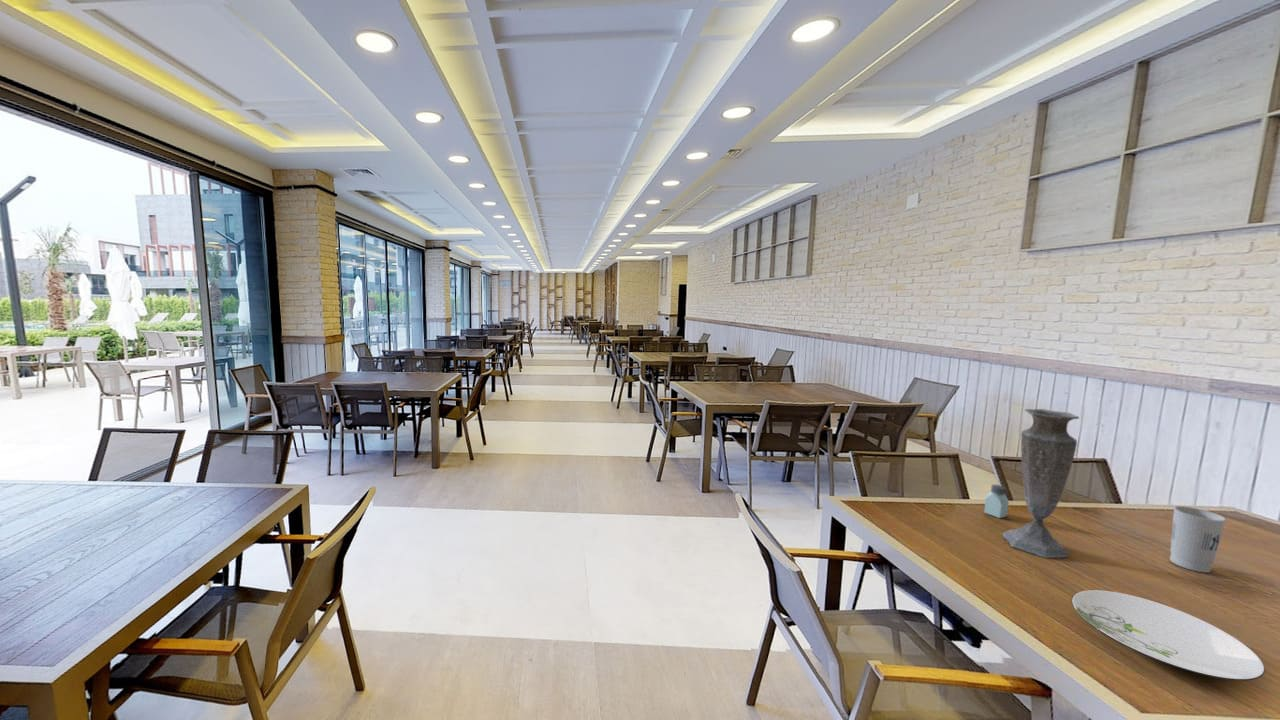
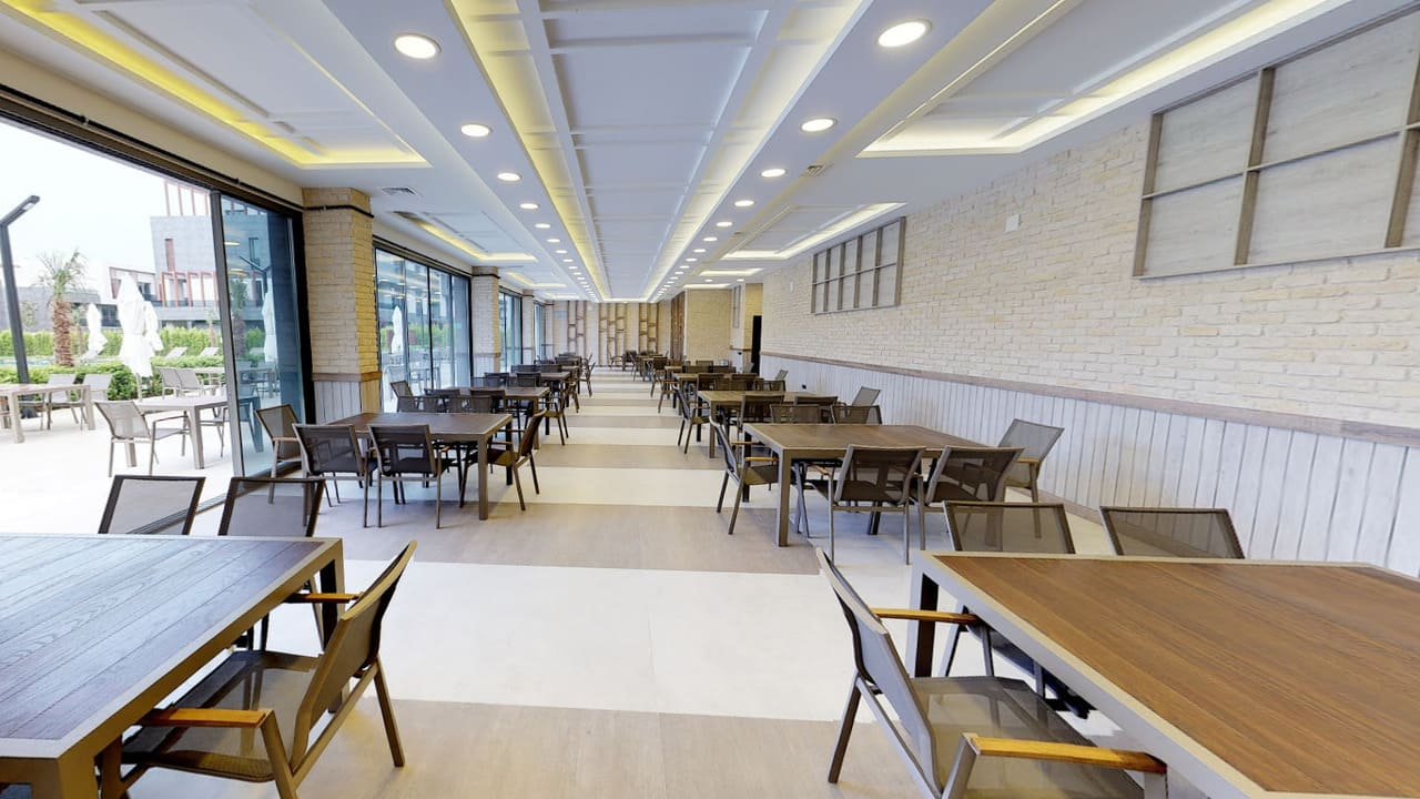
- vase (1043, 480)
- cup (1194, 539)
- plate (1157, 636)
- saltshaker (997, 500)
